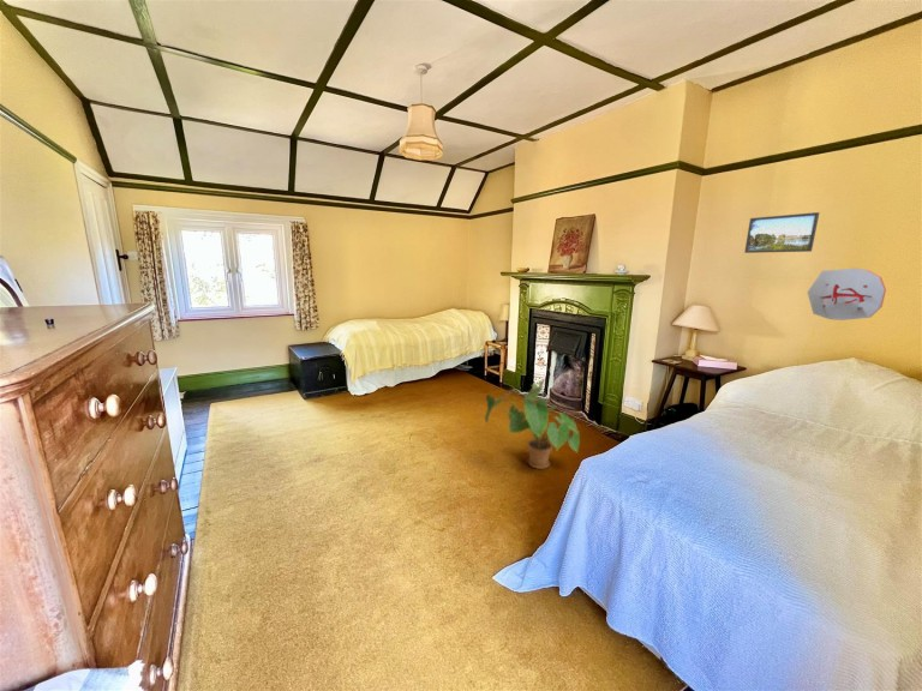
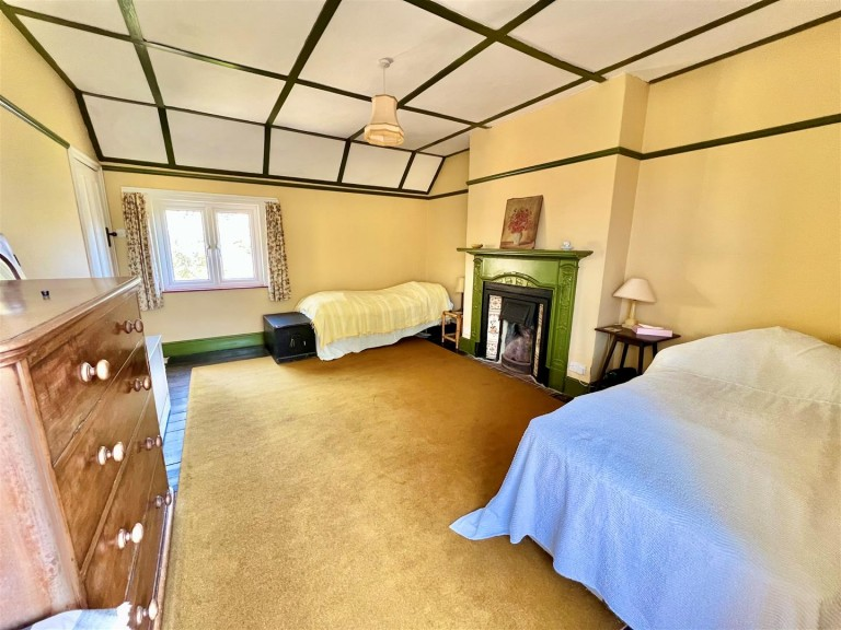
- house plant (531, 427)
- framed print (779, 234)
- decorative plate (843, 294)
